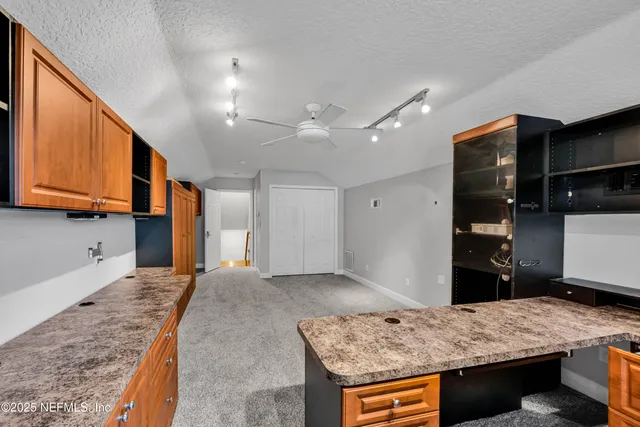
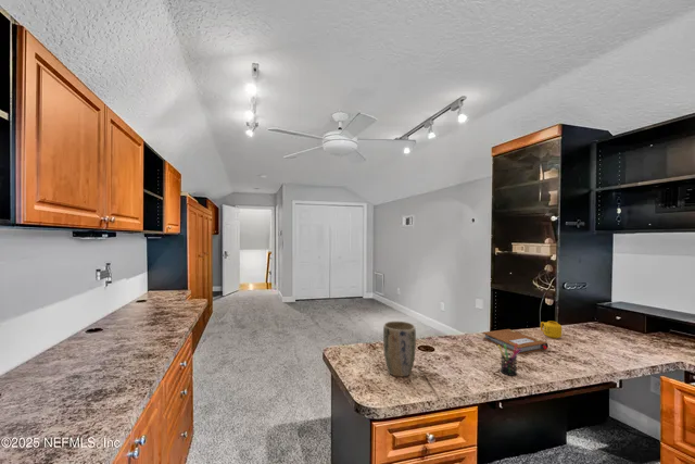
+ notebook (515, 340)
+ plant pot (399, 348)
+ mug (549, 328)
+ pen holder (508, 358)
